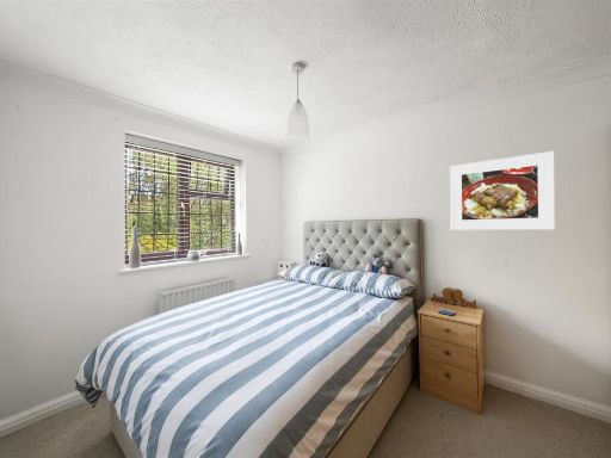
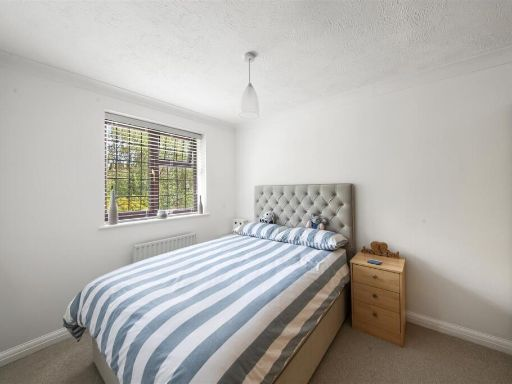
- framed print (496, 194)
